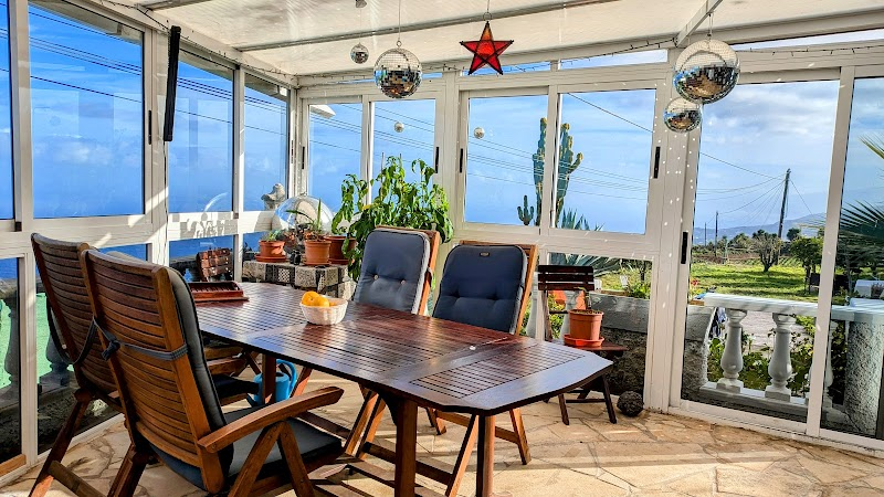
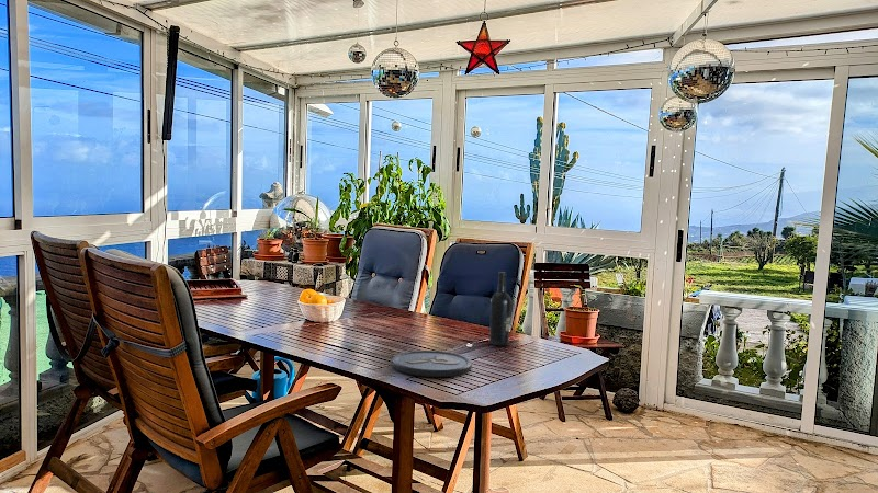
+ wine bottle (500, 308)
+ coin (431, 363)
